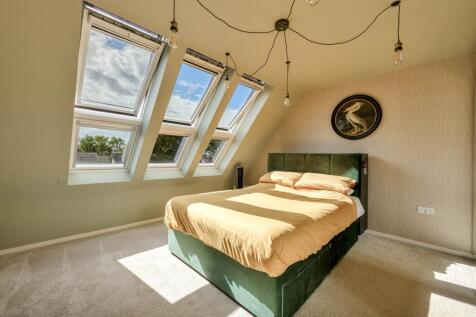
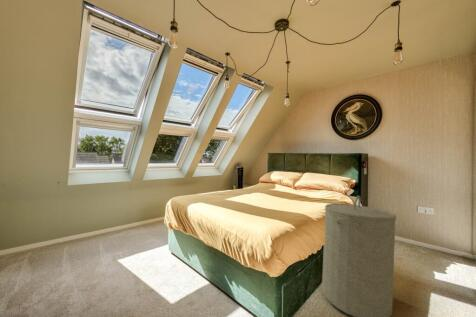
+ laundry hamper (356, 246)
